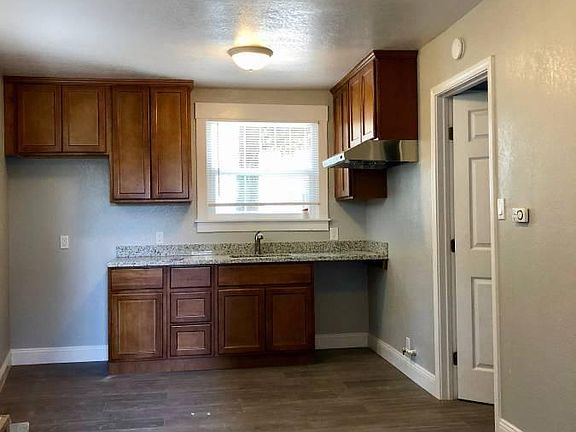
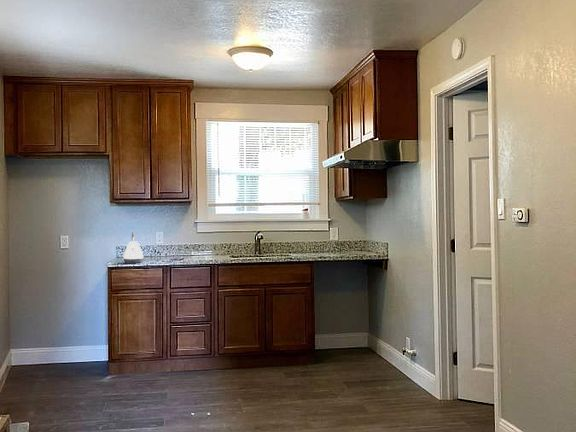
+ kettle (133, 247)
